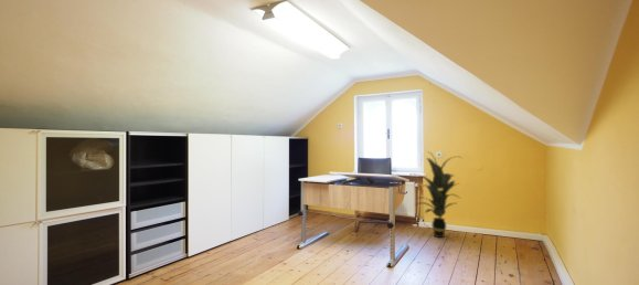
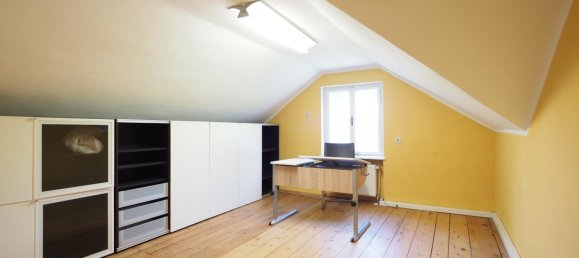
- indoor plant (436, 192)
